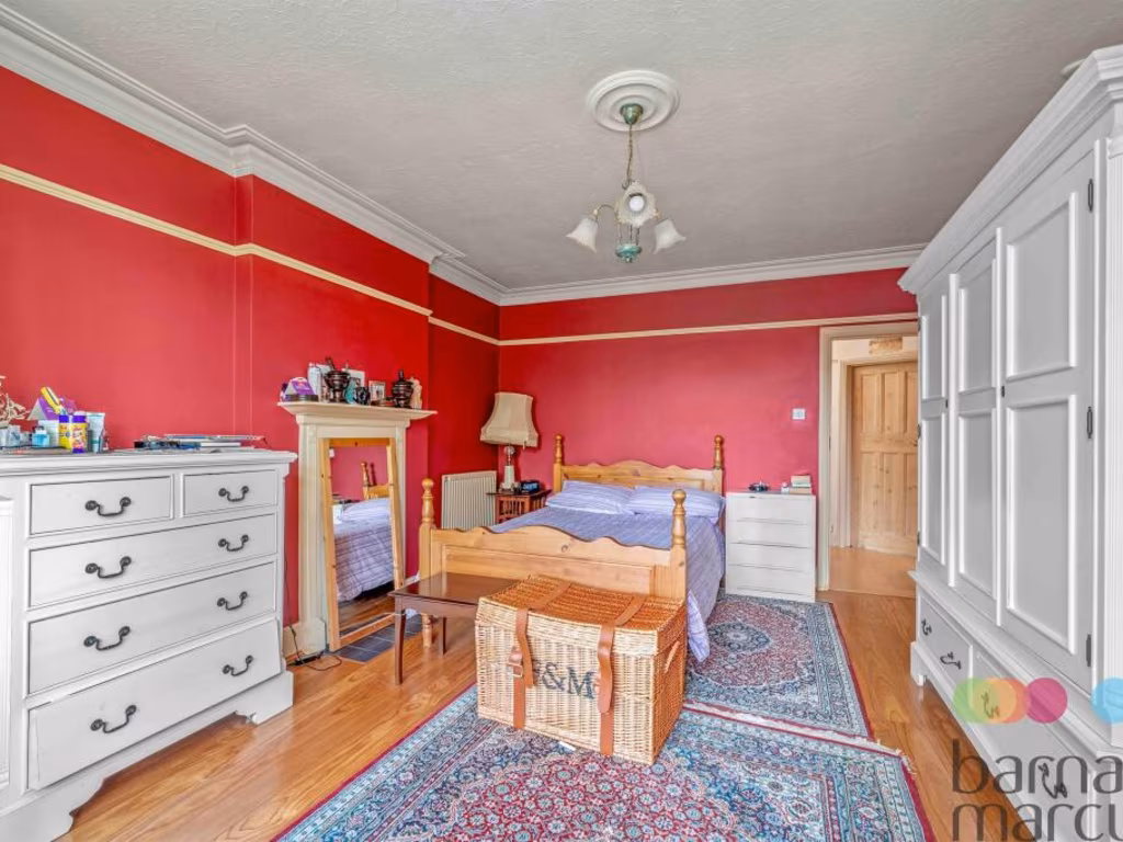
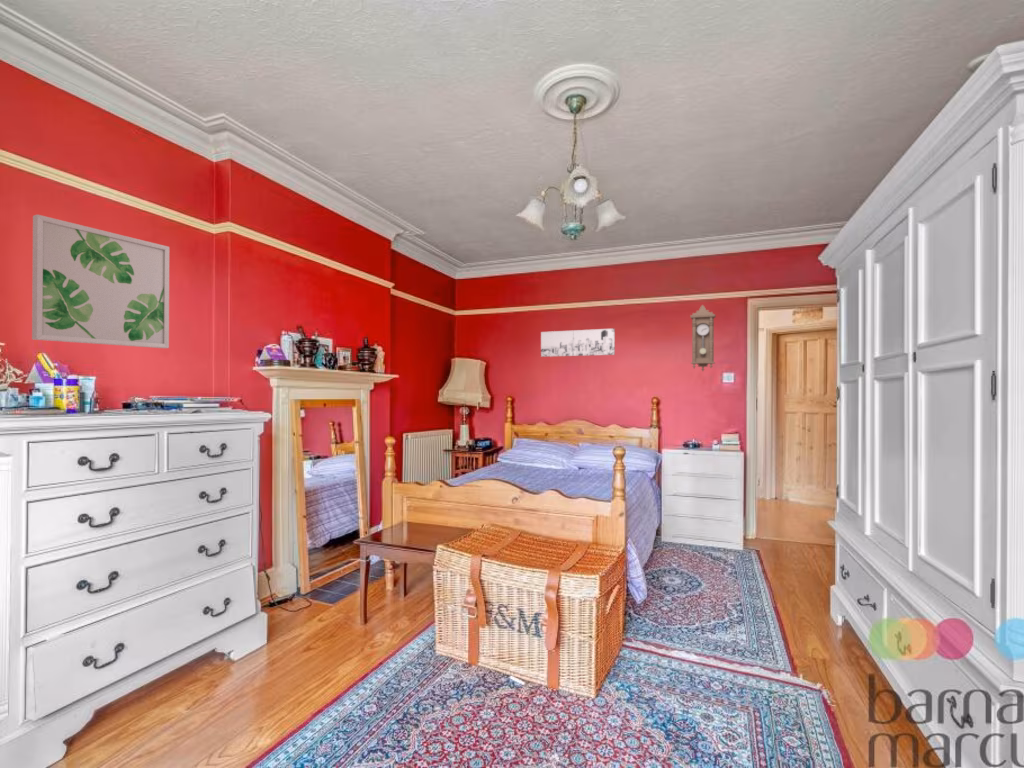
+ pendulum clock (702, 338)
+ wall art (576, 343)
+ wall art (107, 288)
